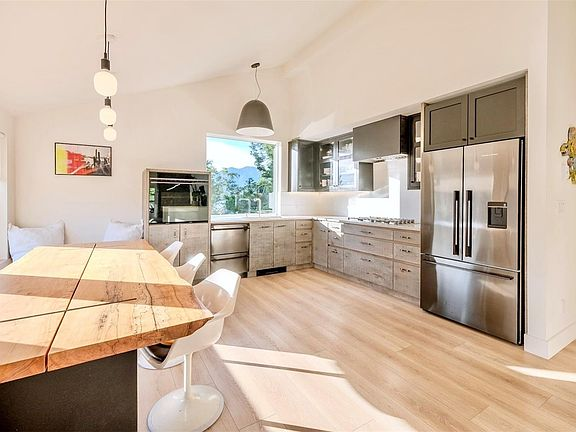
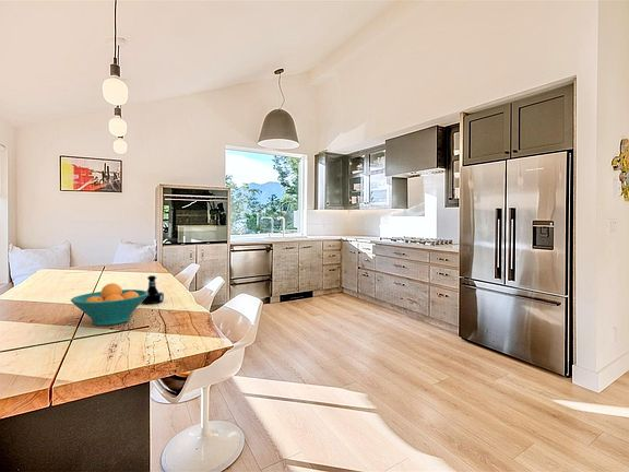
+ fruit bowl (111, 302)
+ tequila bottle (152, 288)
